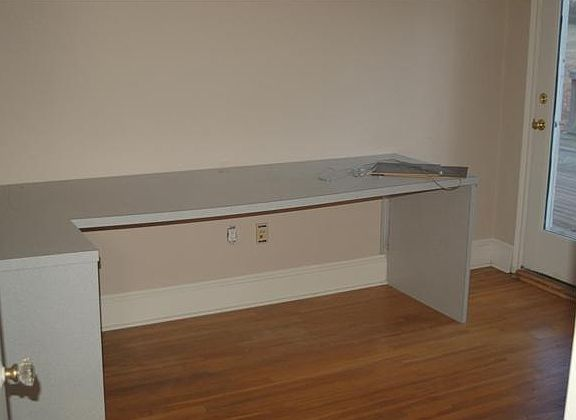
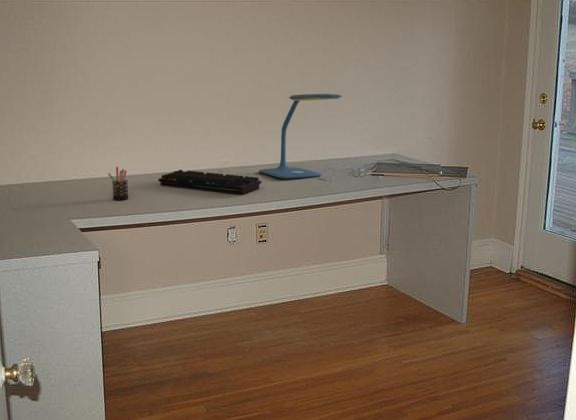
+ pen holder (118, 183)
+ desk lamp (285, 135)
+ keyboard (209, 181)
